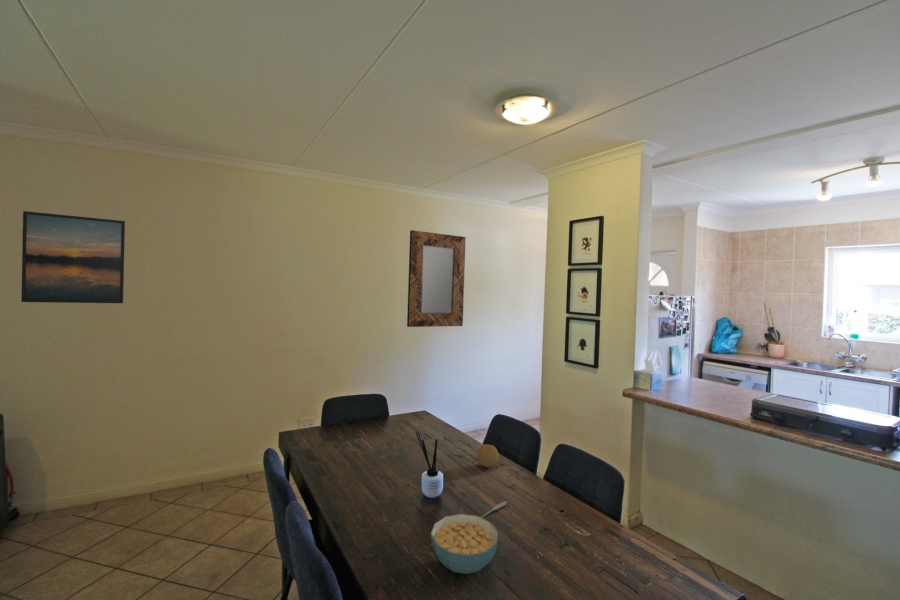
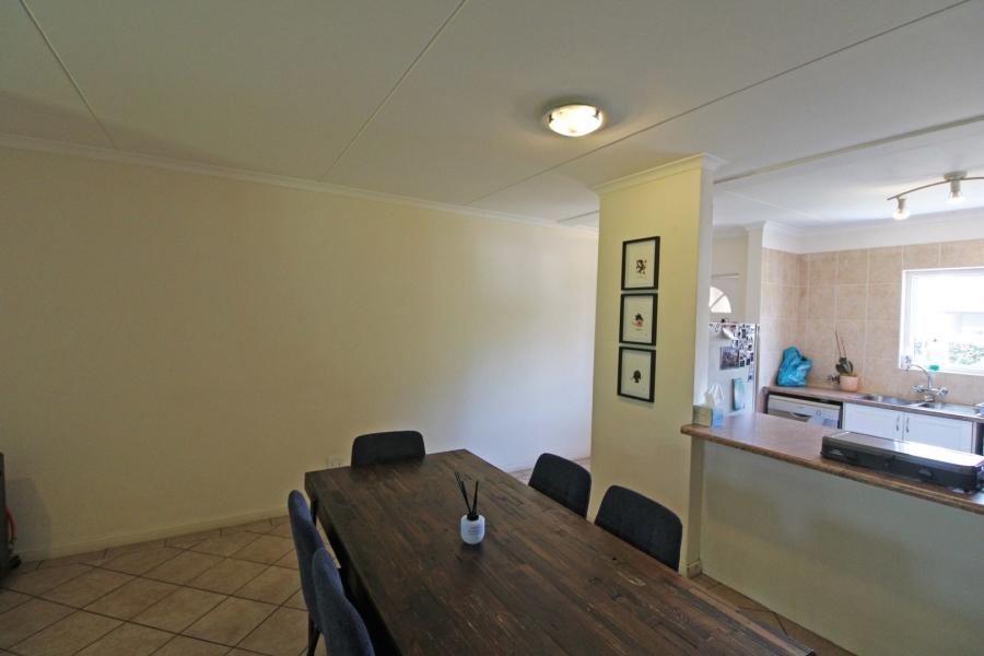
- cereal bowl (464, 549)
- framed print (75, 259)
- spoon (490, 510)
- fruit (487, 455)
- home mirror (437, 280)
